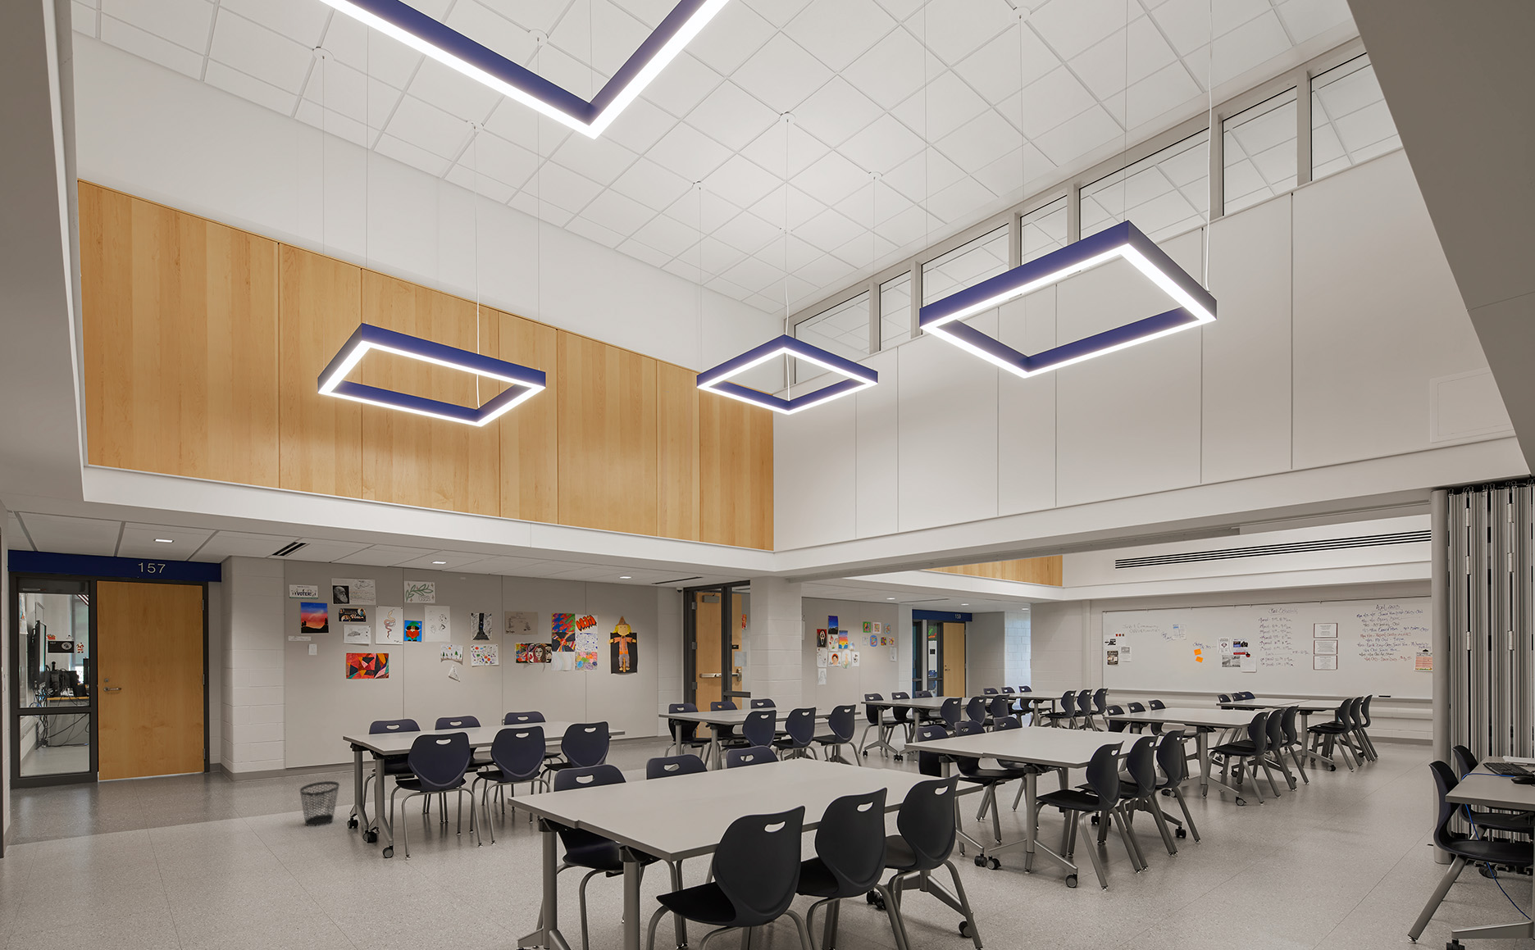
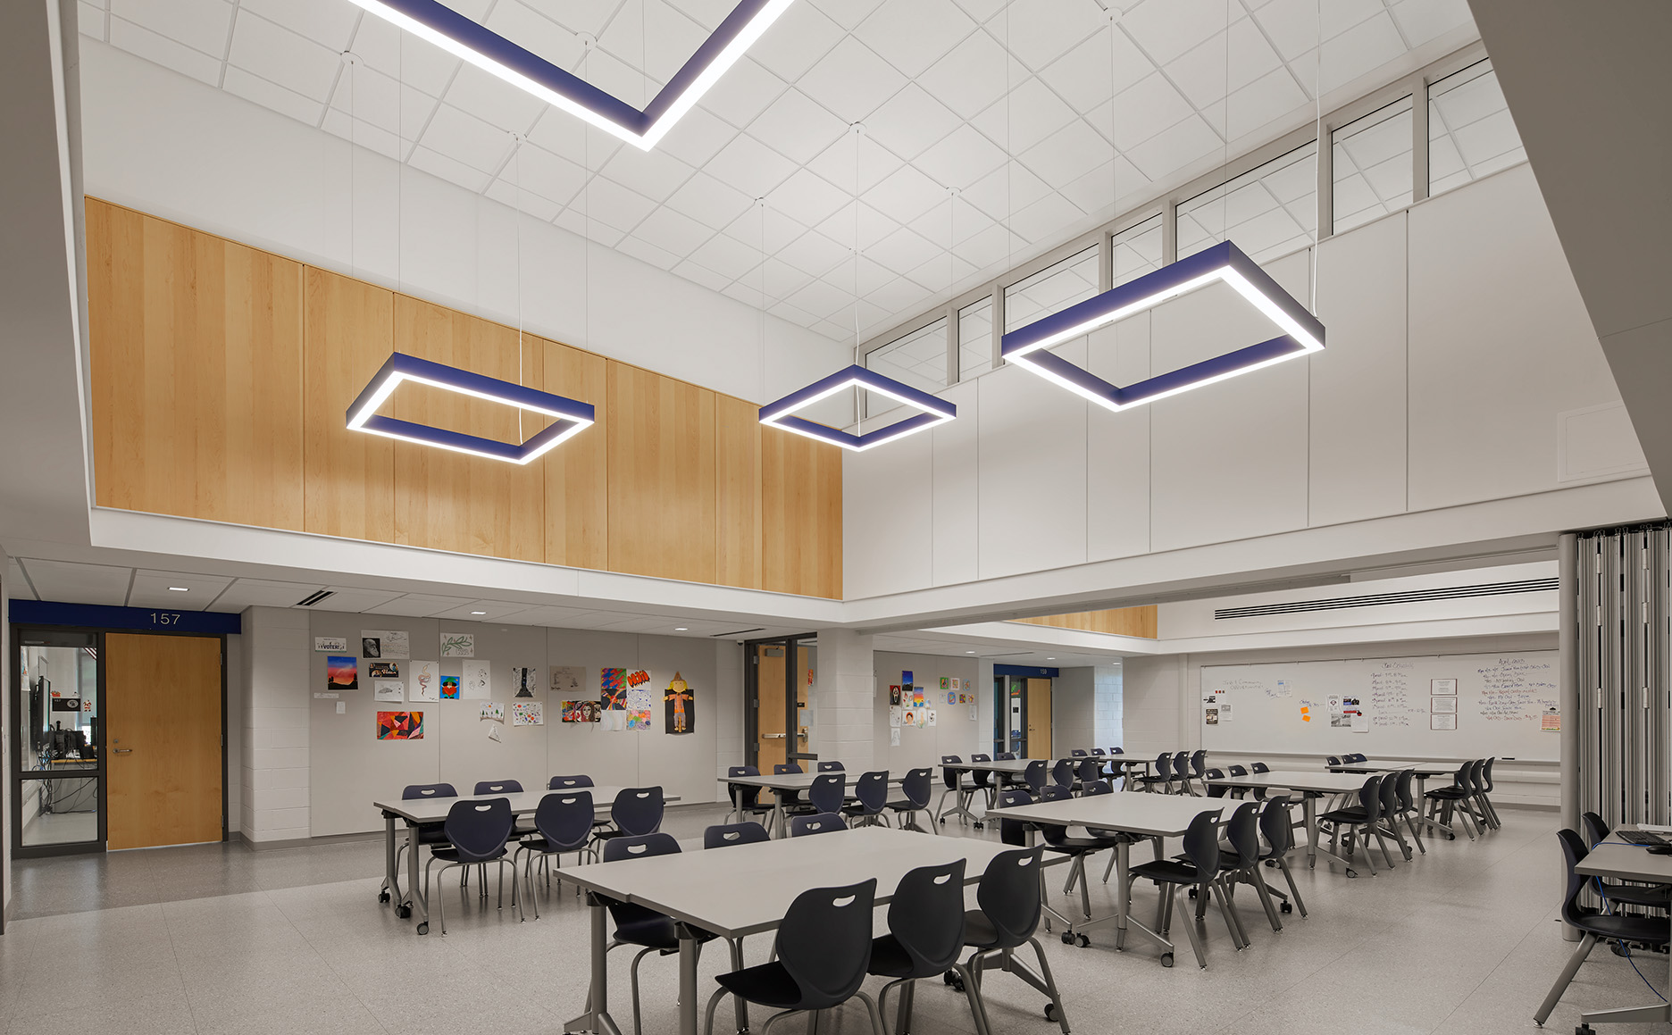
- wastebasket (319, 804)
